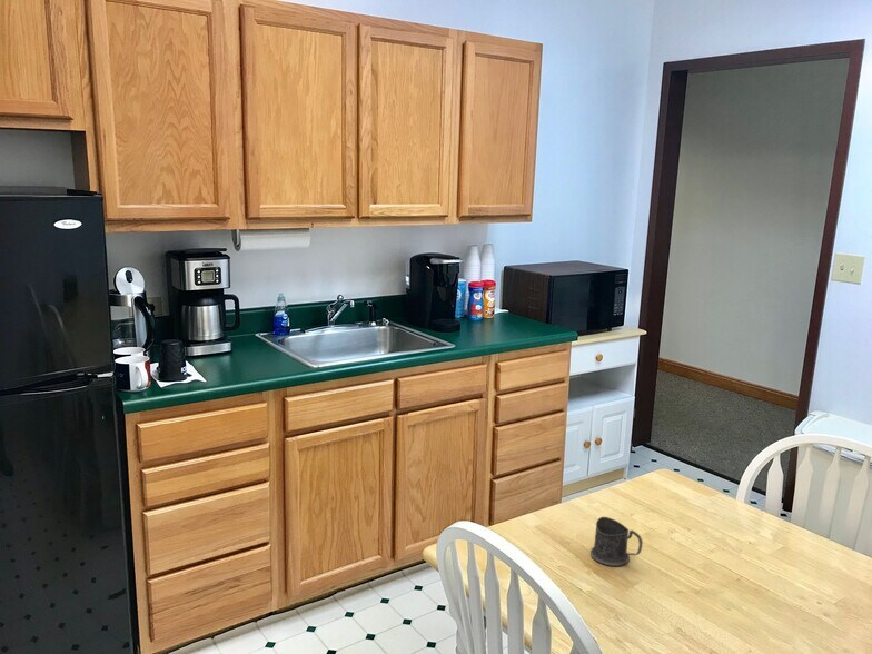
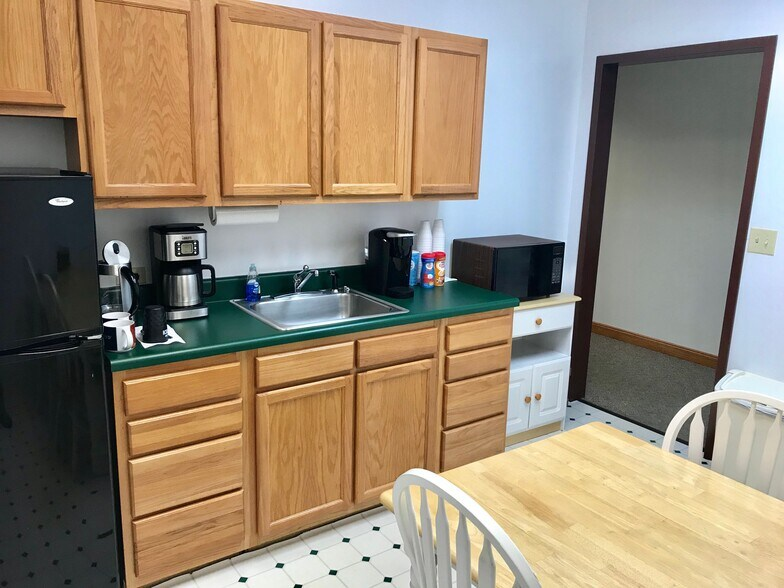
- mug (618, 542)
